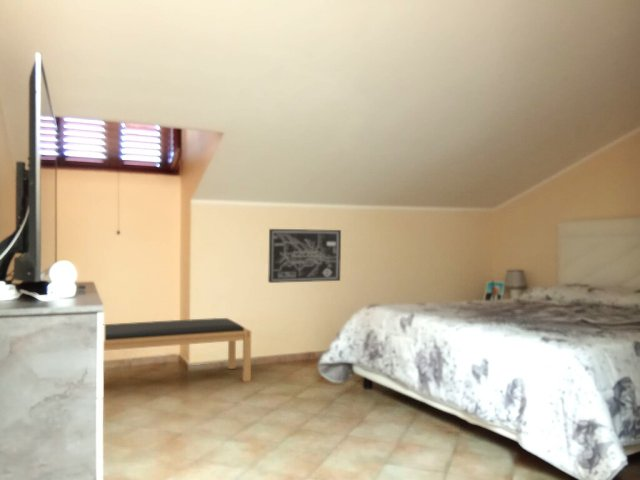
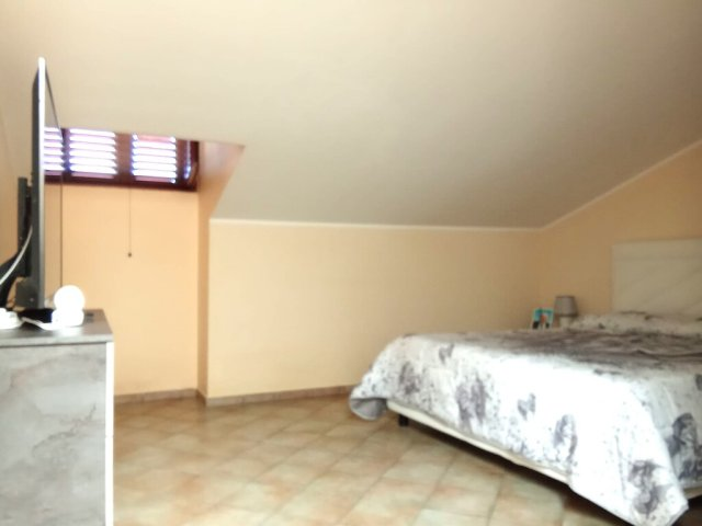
- wall art (305, 255)
- bench (164, 345)
